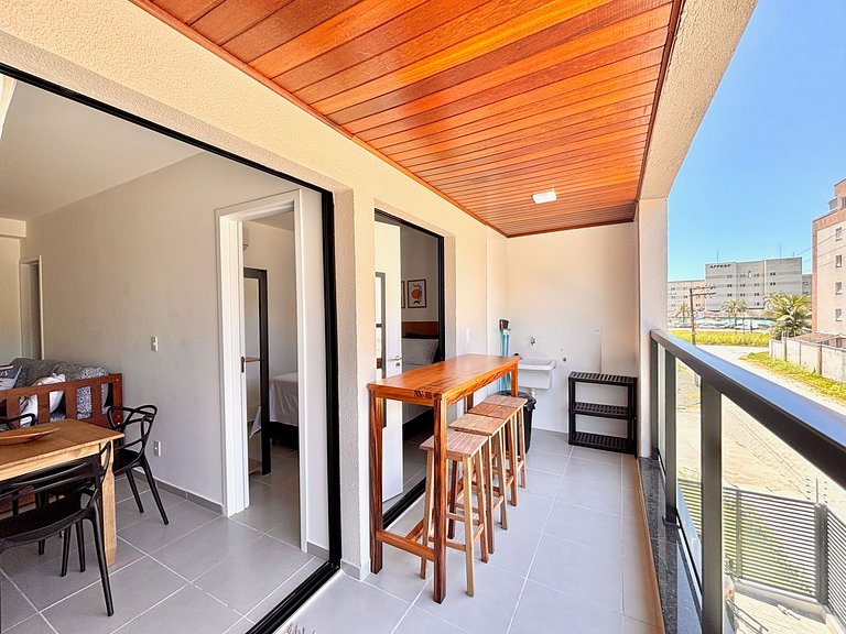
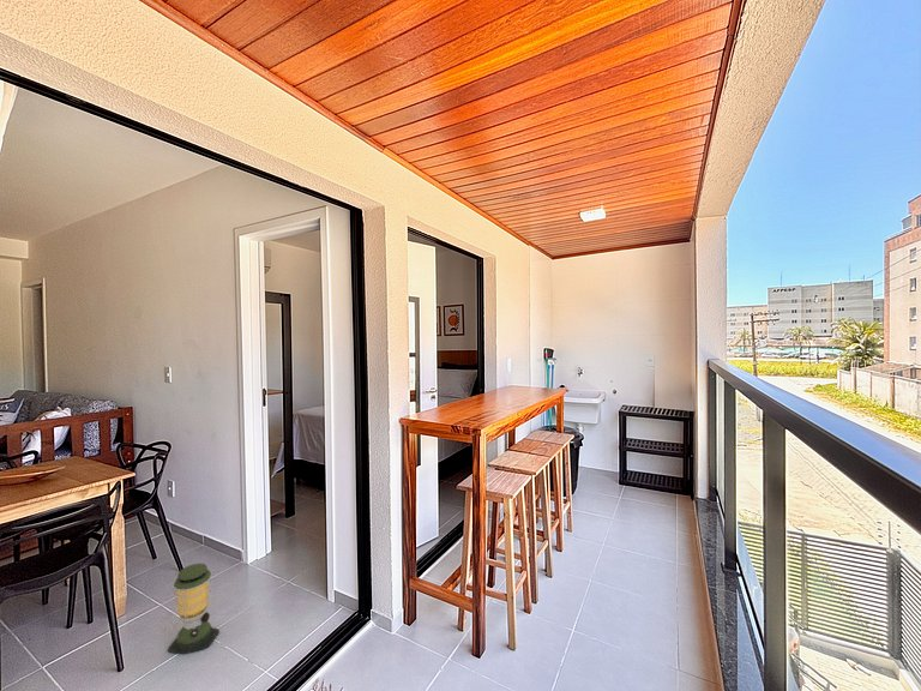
+ lantern (192, 603)
